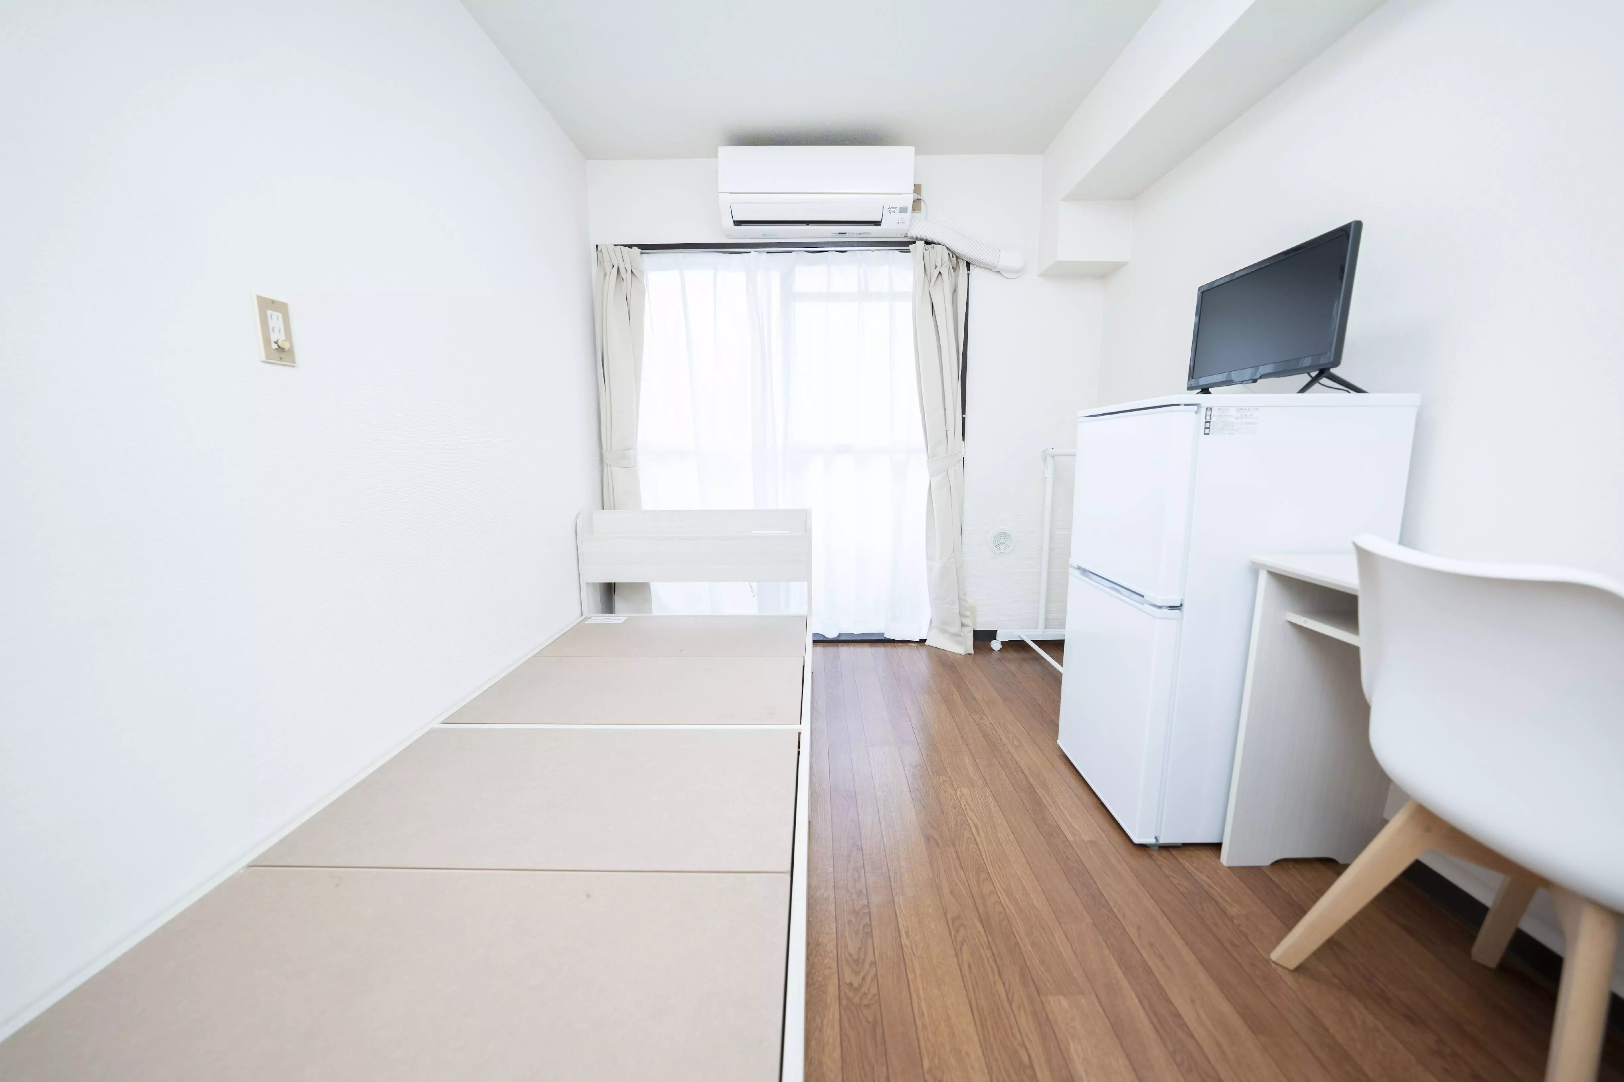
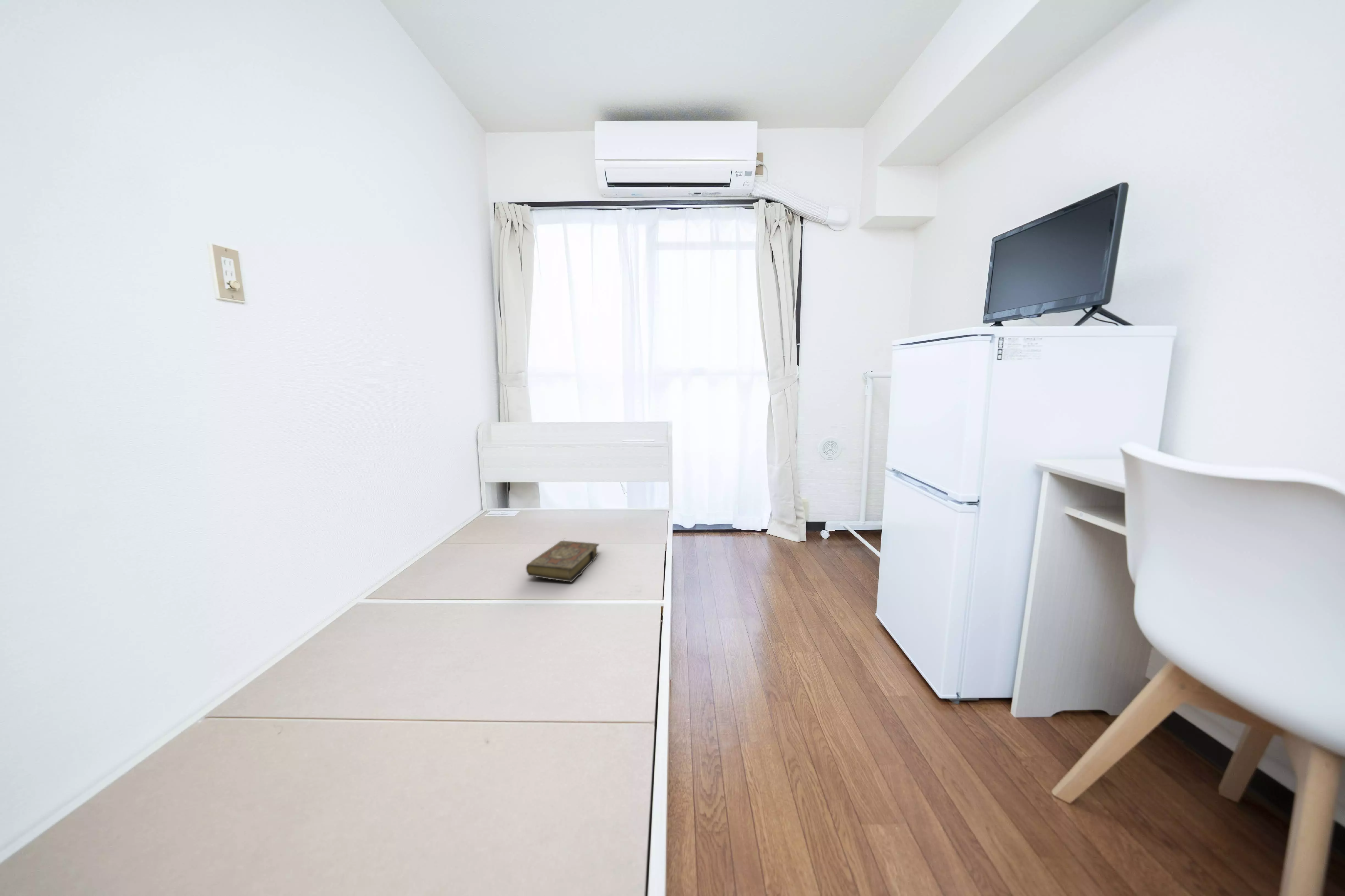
+ book (565, 559)
